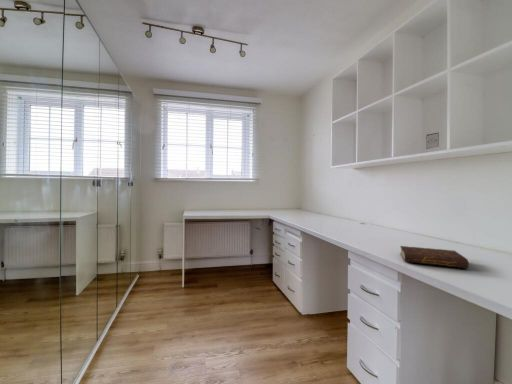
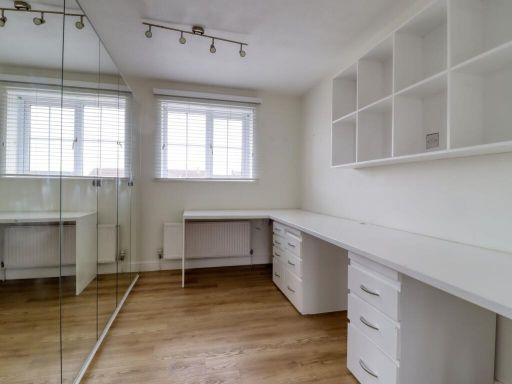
- book (430, 256)
